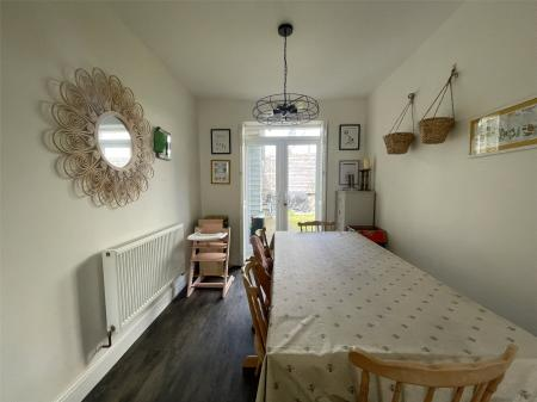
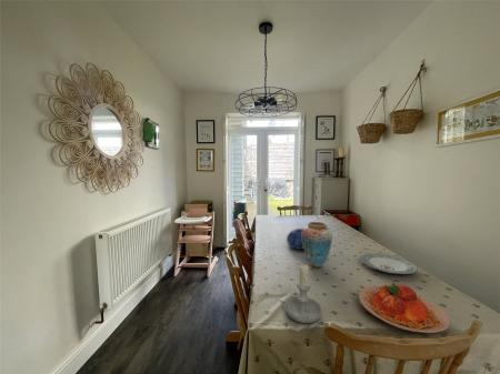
+ candle (302, 289)
+ plate (387, 265)
+ plate (400, 301)
+ vase (316, 244)
+ decorative bowl (300, 237)
